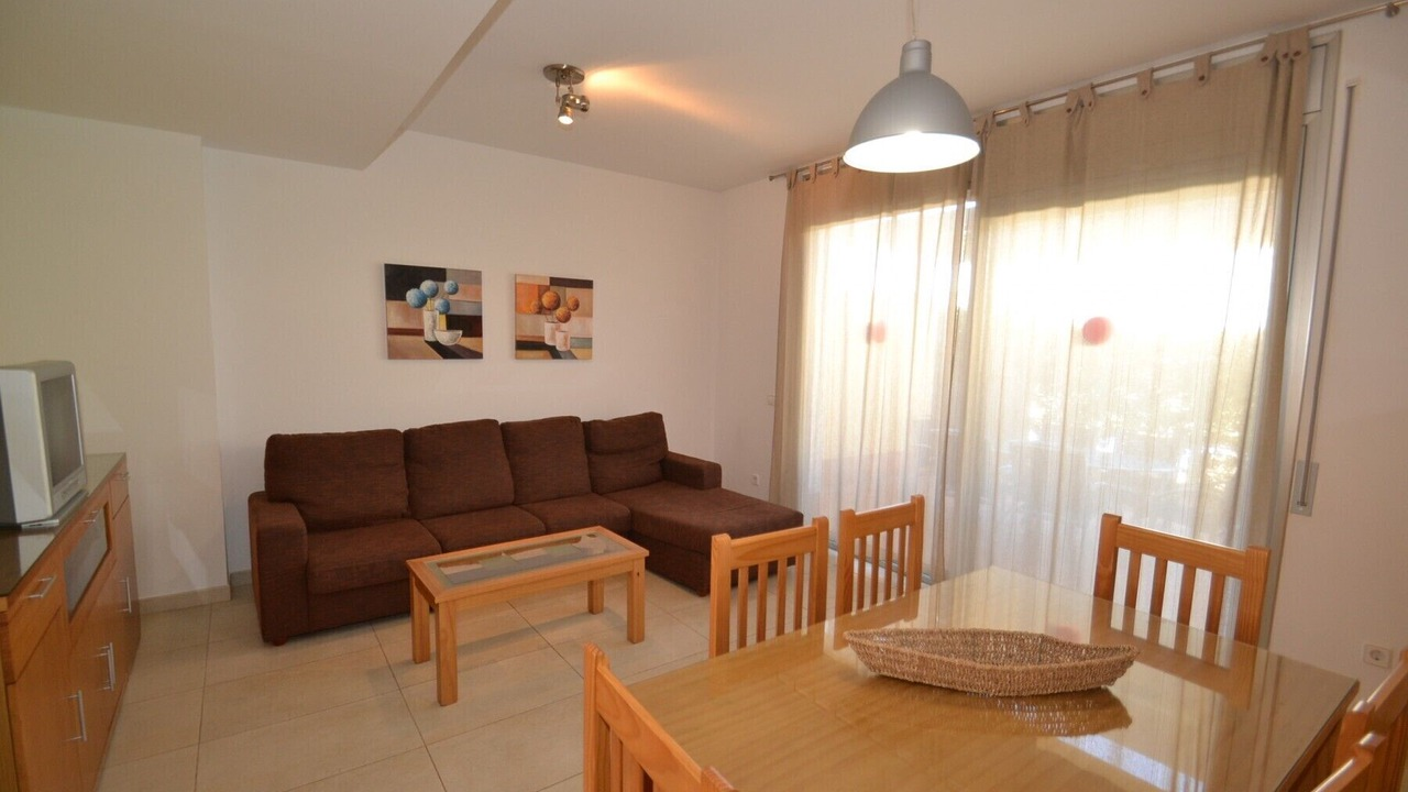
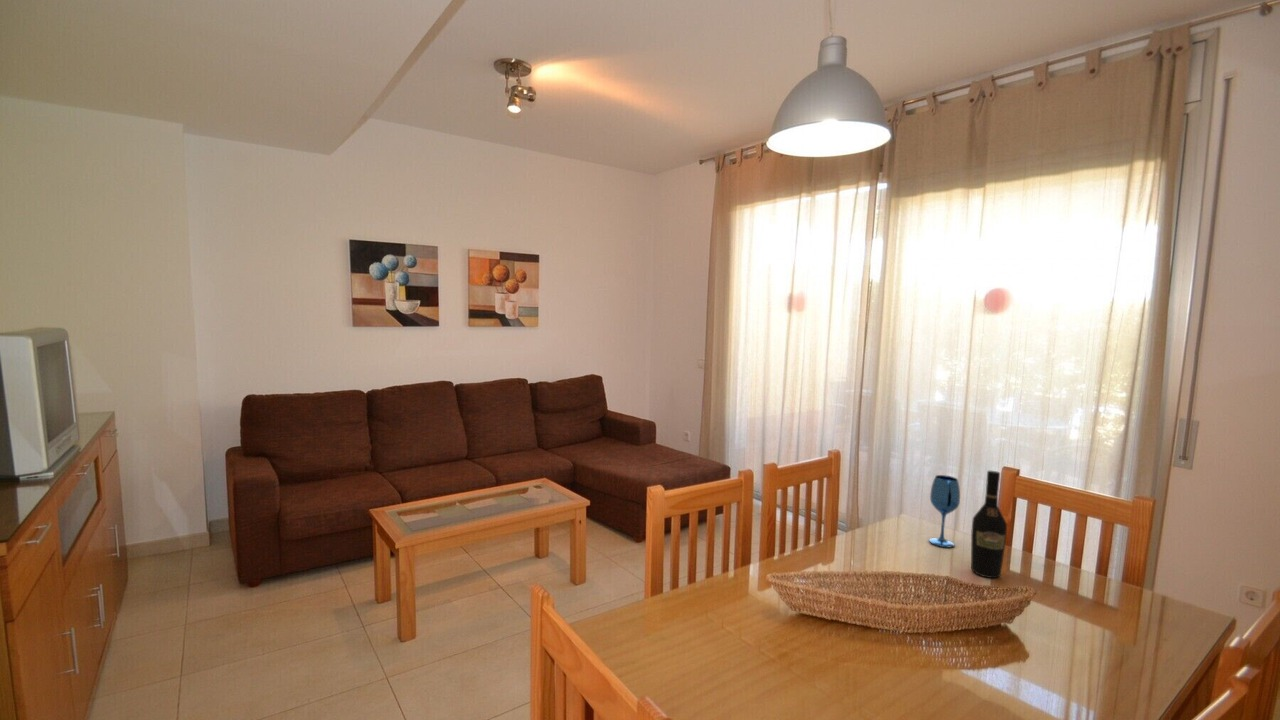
+ wine bottle (989, 522)
+ wineglass (944, 510)
